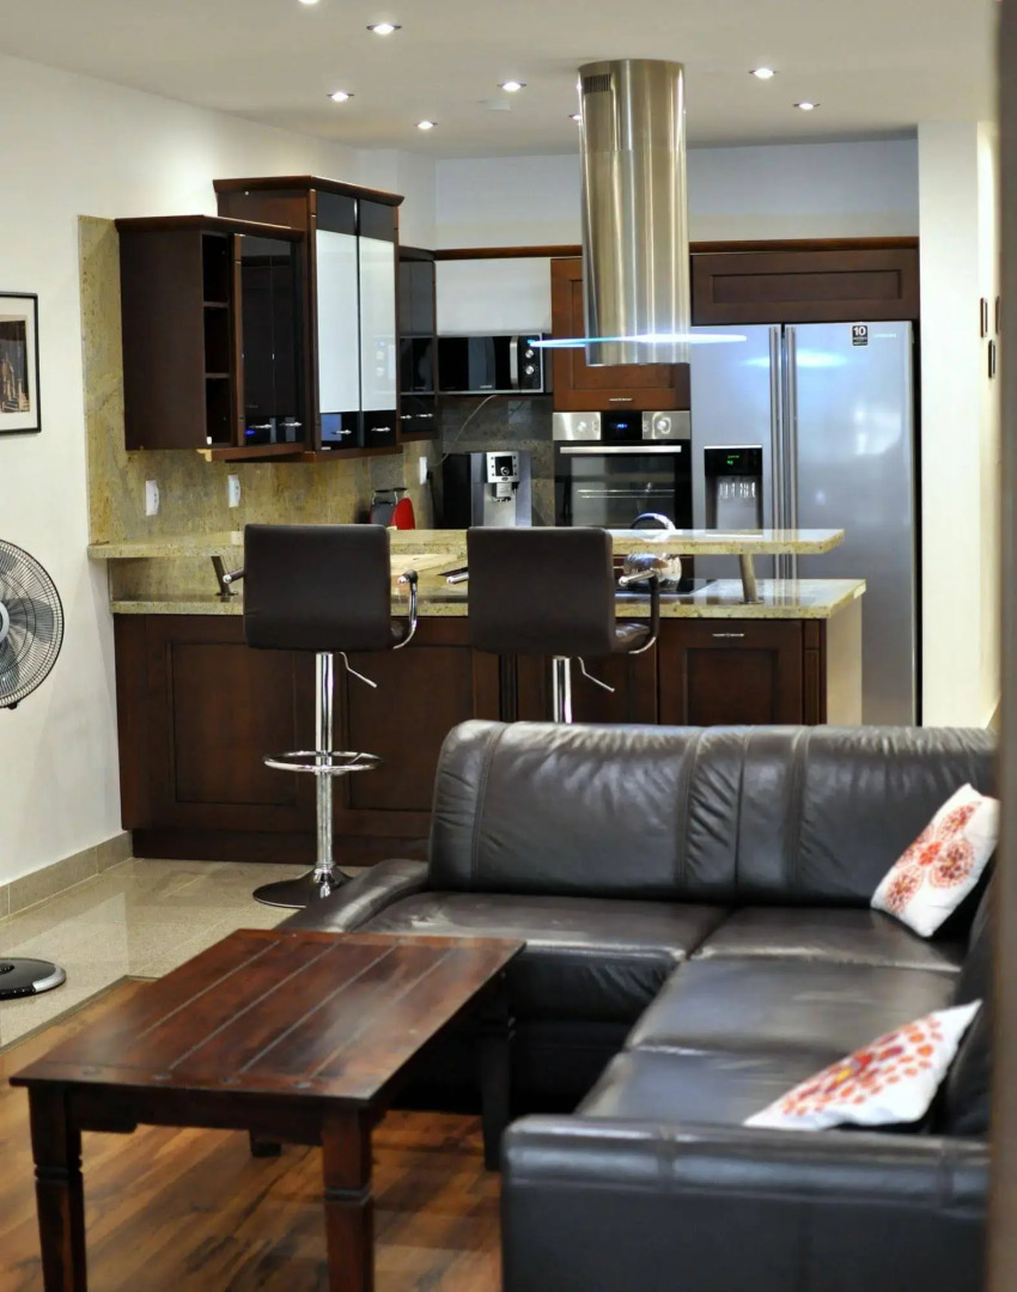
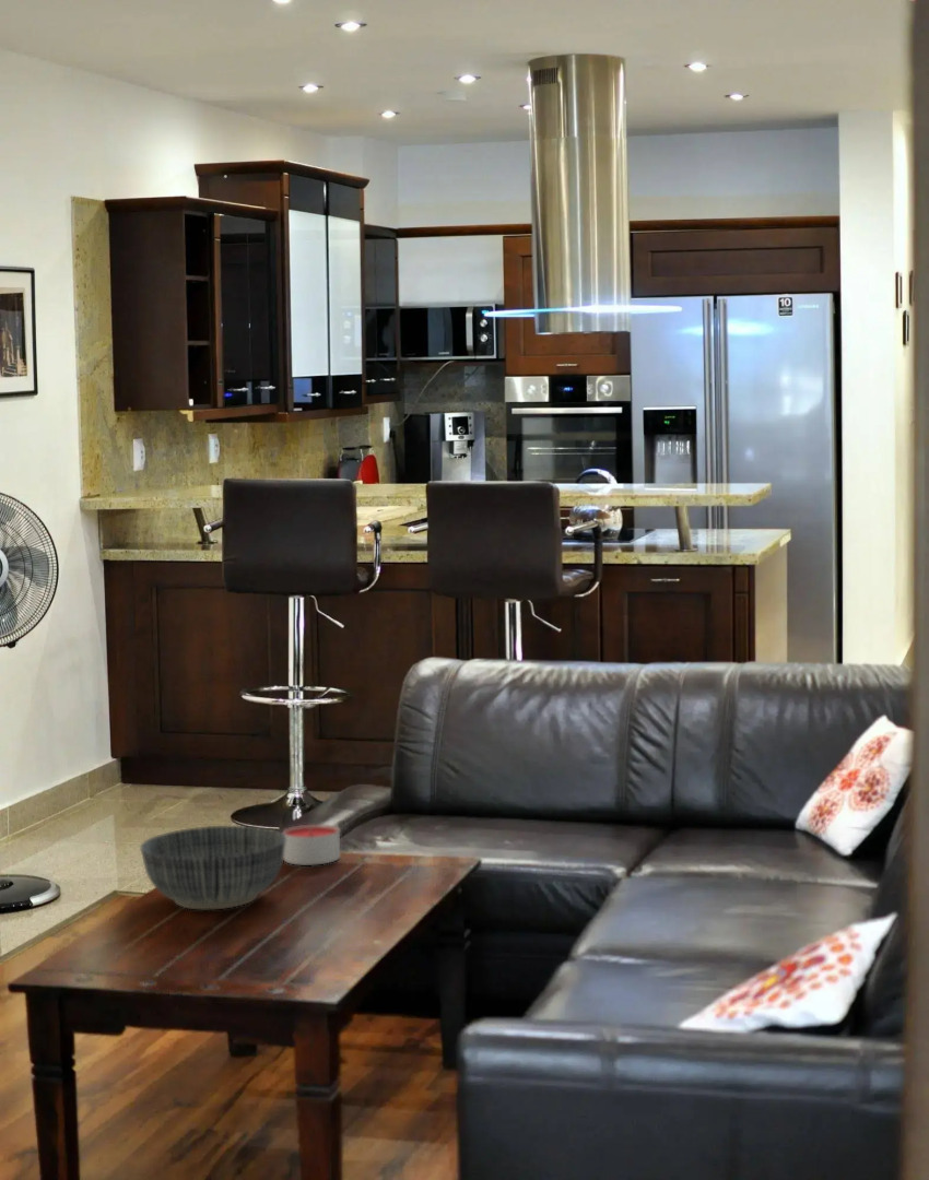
+ bowl (214, 870)
+ candle (311, 842)
